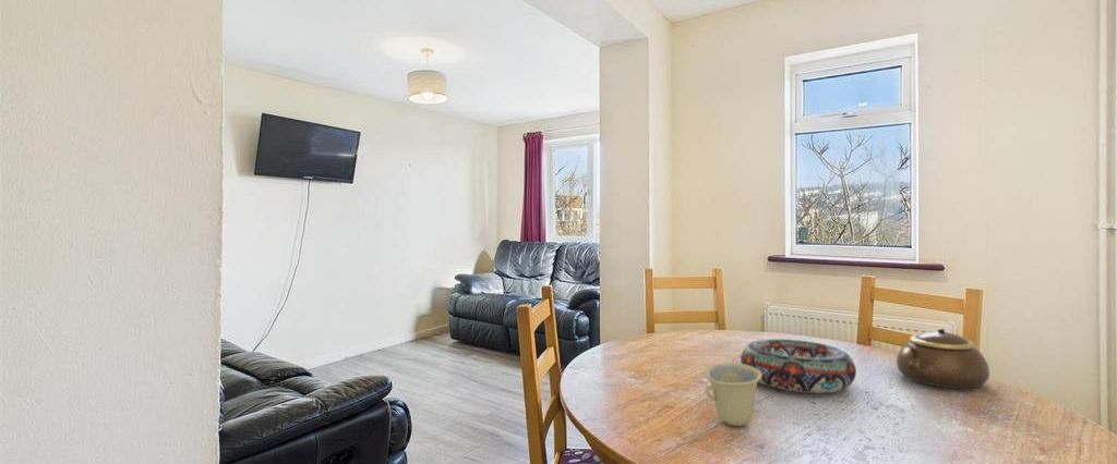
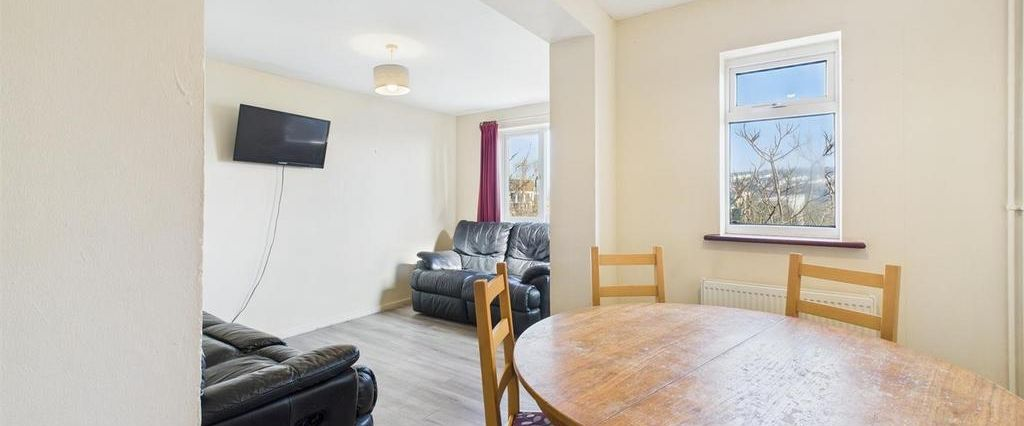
- cup (732, 396)
- teapot (941, 355)
- decorative bowl (795, 364)
